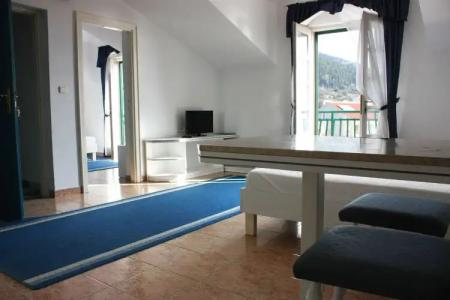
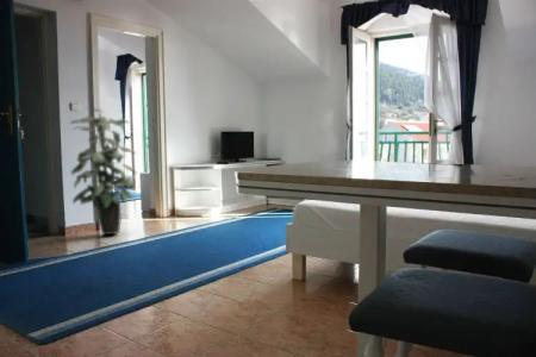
+ indoor plant (102, 173)
